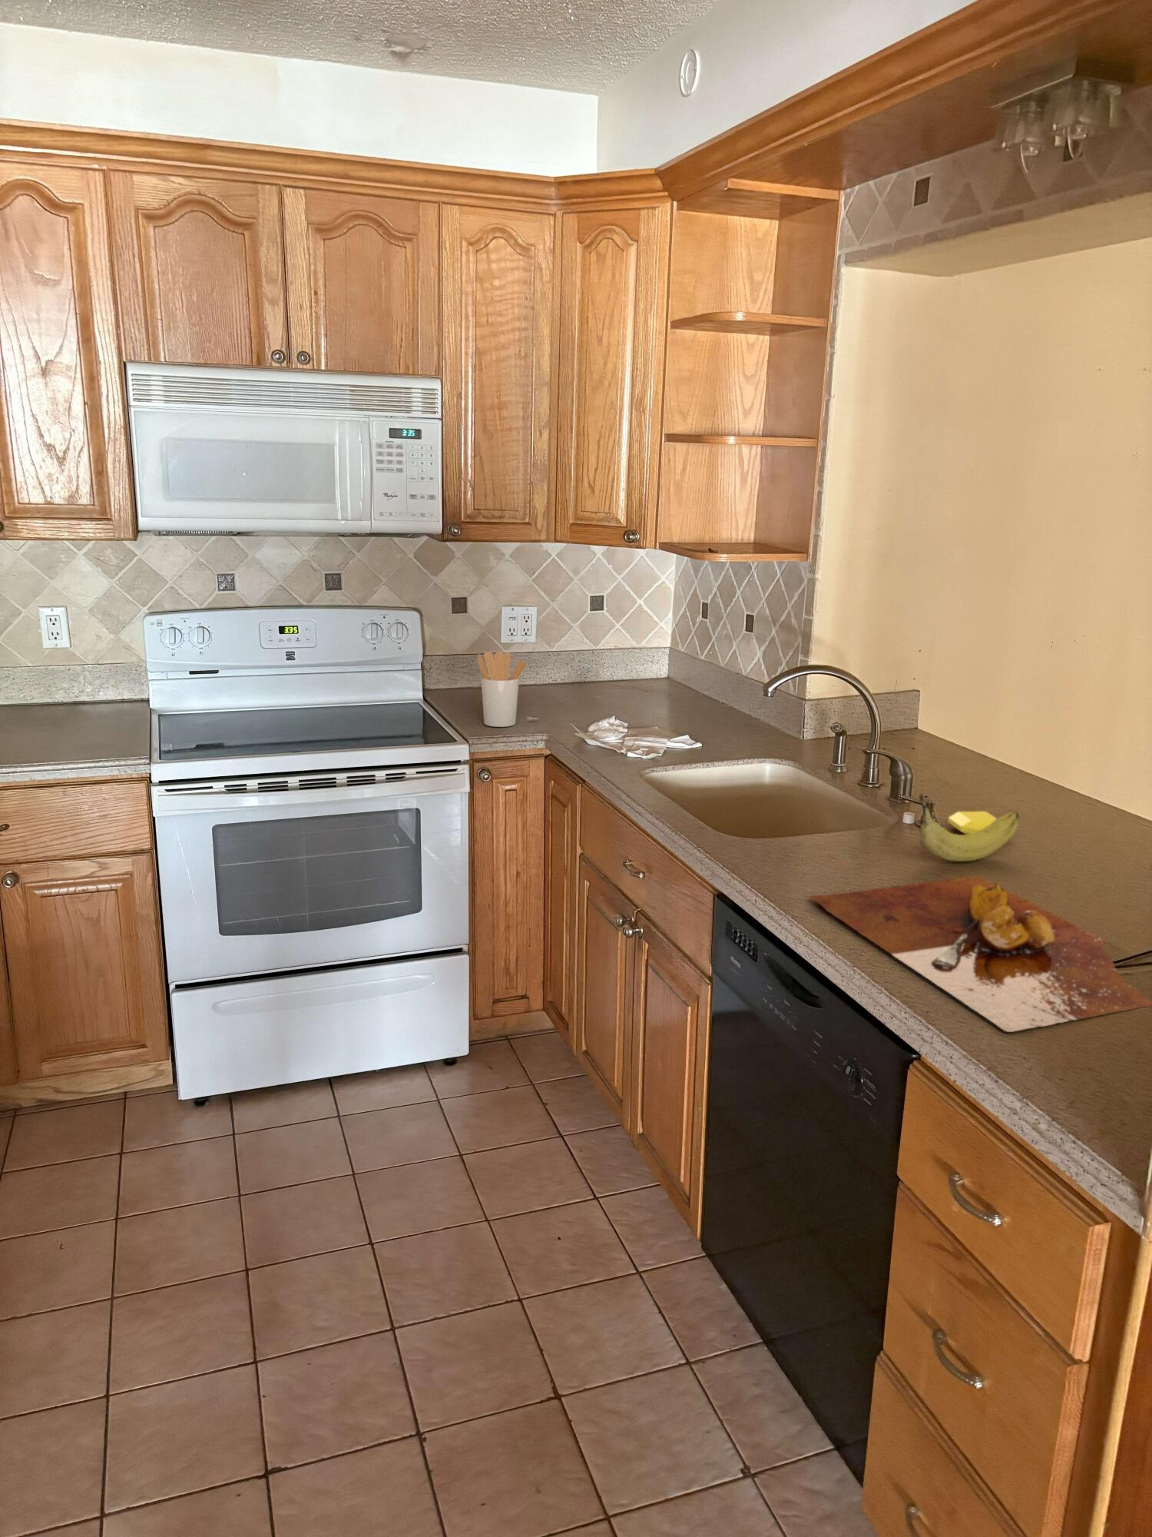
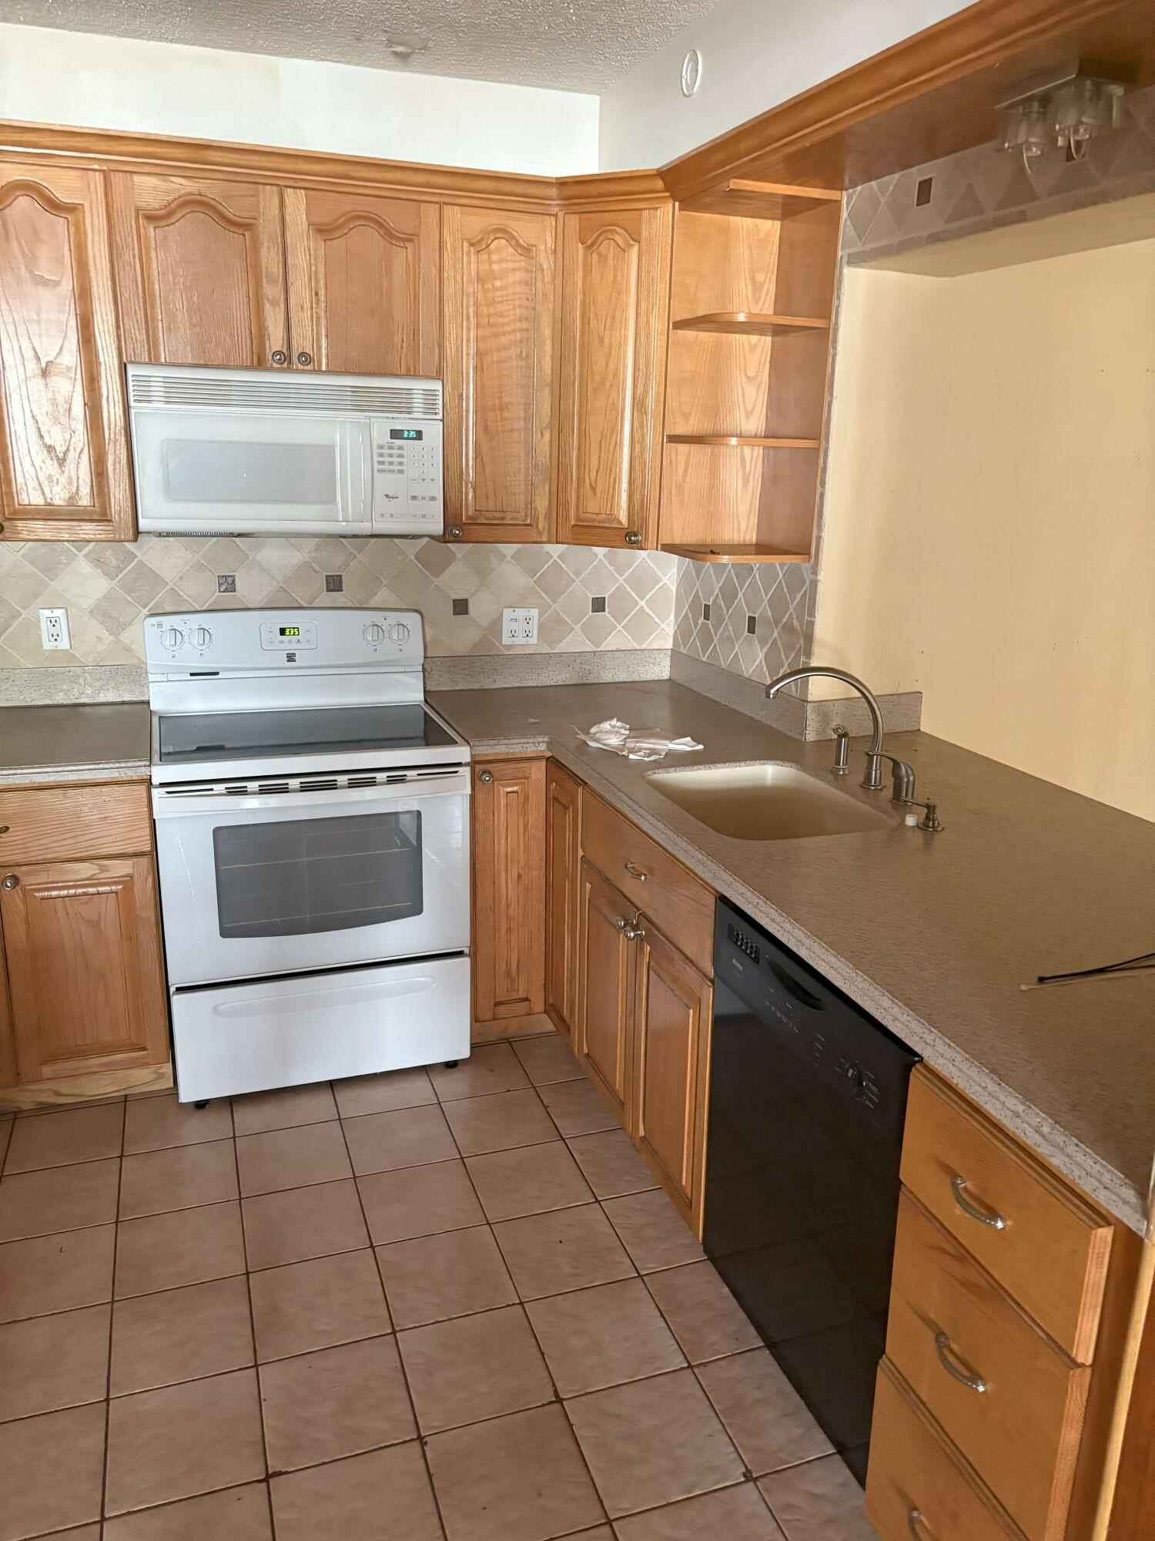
- utensil holder (499, 687)
- soap bar (977, 824)
- fruit (969, 834)
- cutting board (993, 923)
